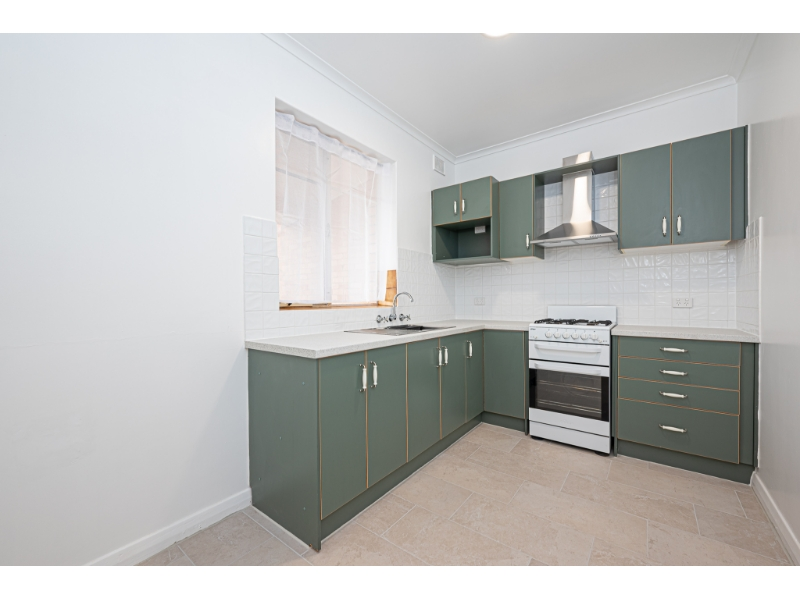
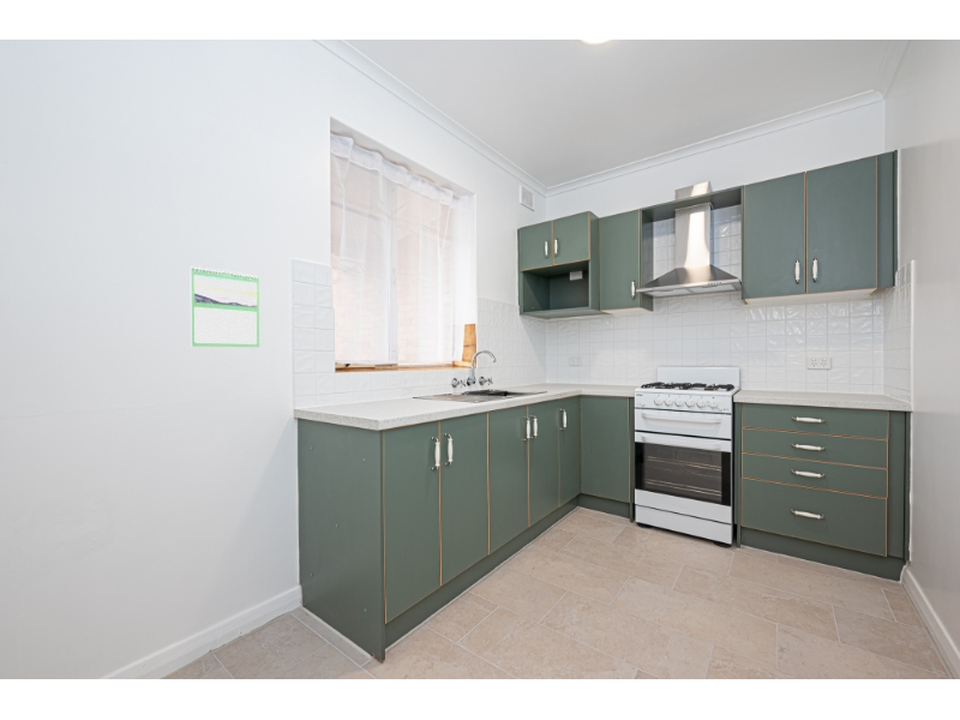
+ calendar (227, 307)
